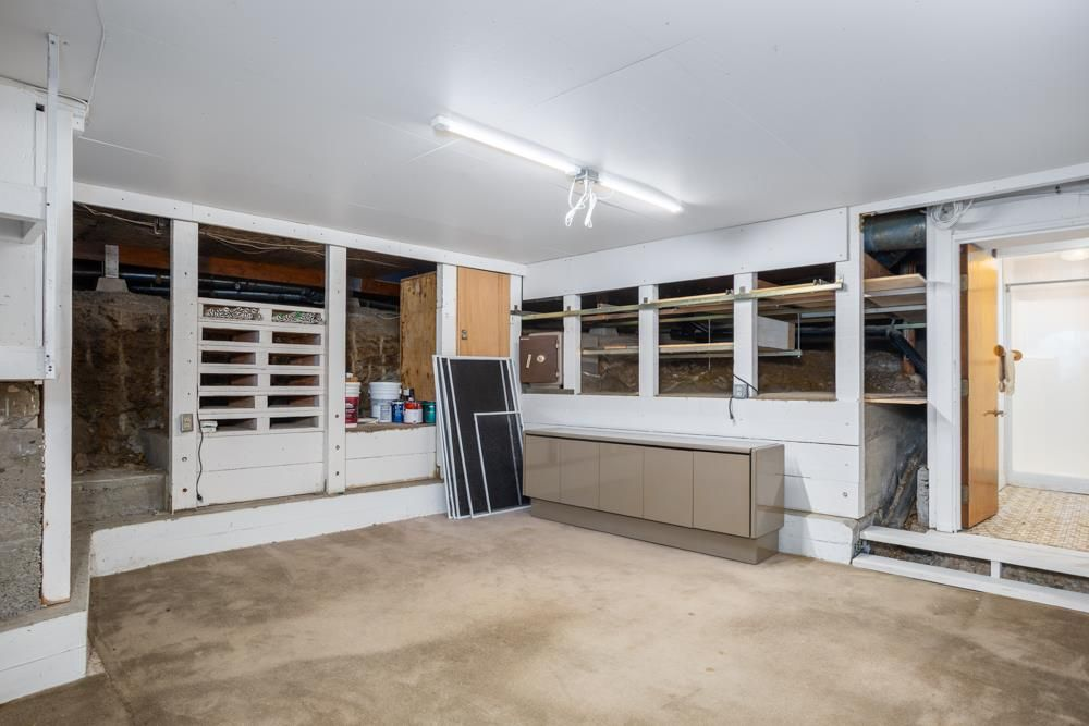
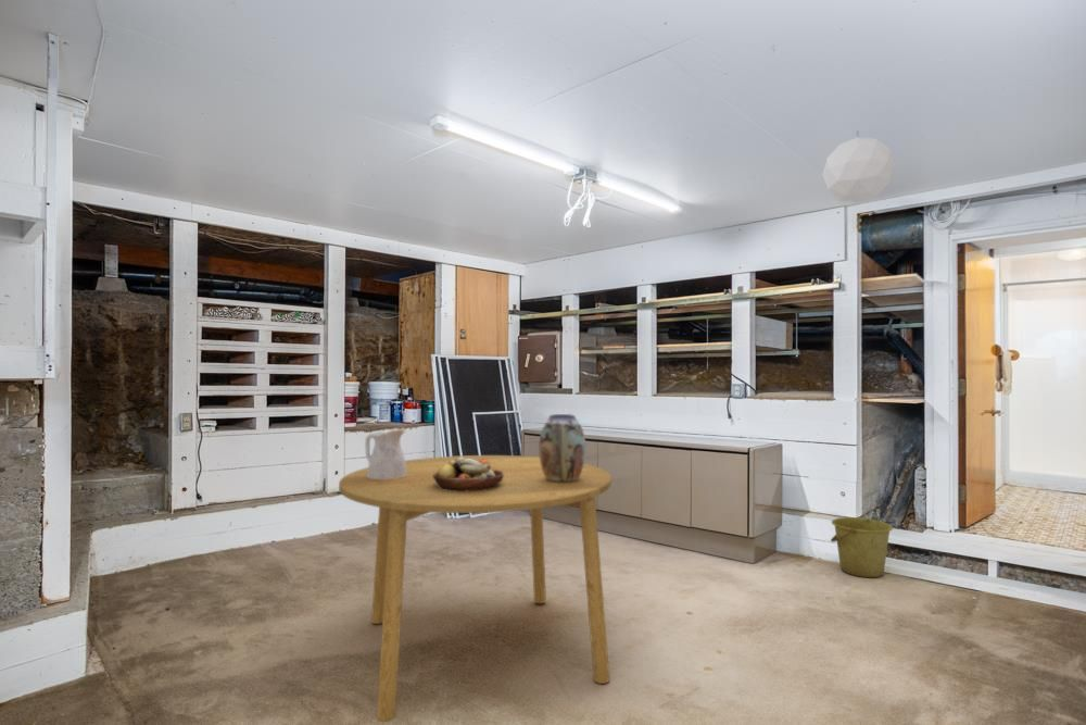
+ dining table (478, 512)
+ fruit bowl (469, 470)
+ vase (561, 447)
+ bucket (861, 547)
+ pitcher (386, 451)
+ pendant light (857, 164)
